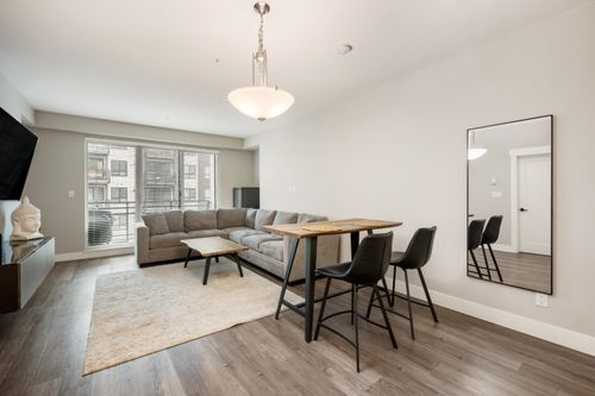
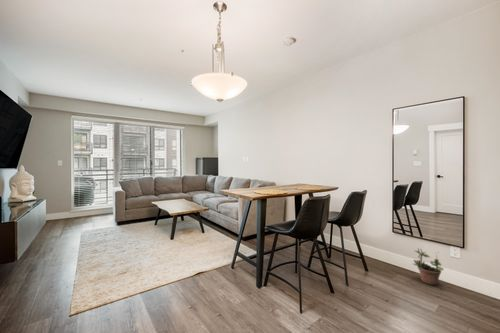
+ potted plant (427, 264)
